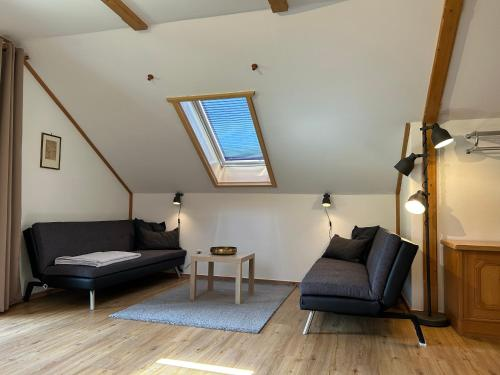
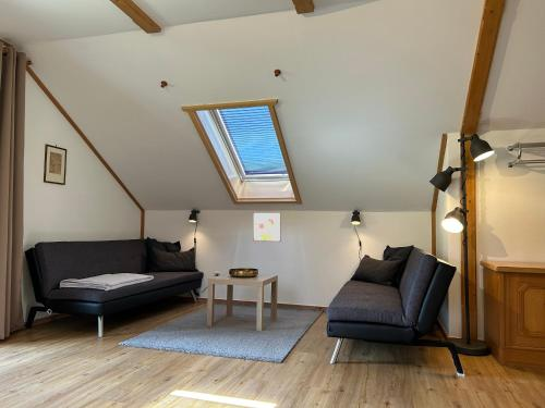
+ wall art (266, 226)
